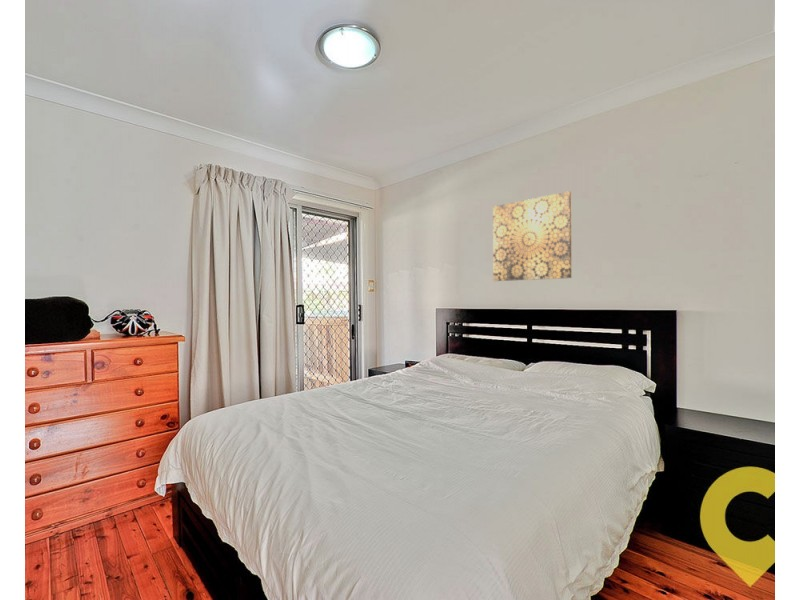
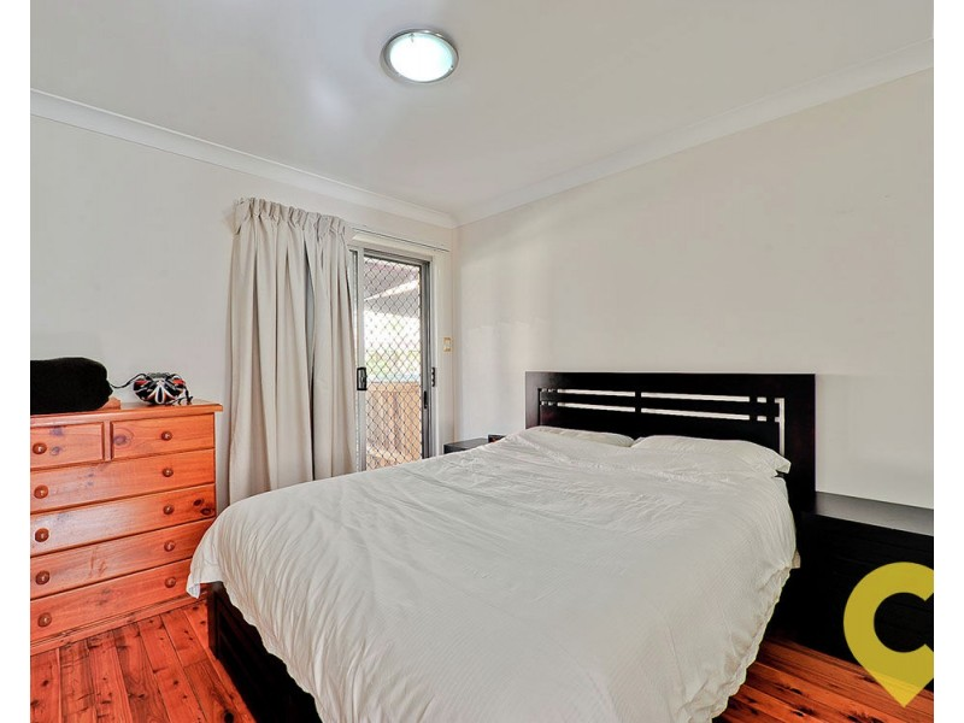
- wall art (529, 239)
